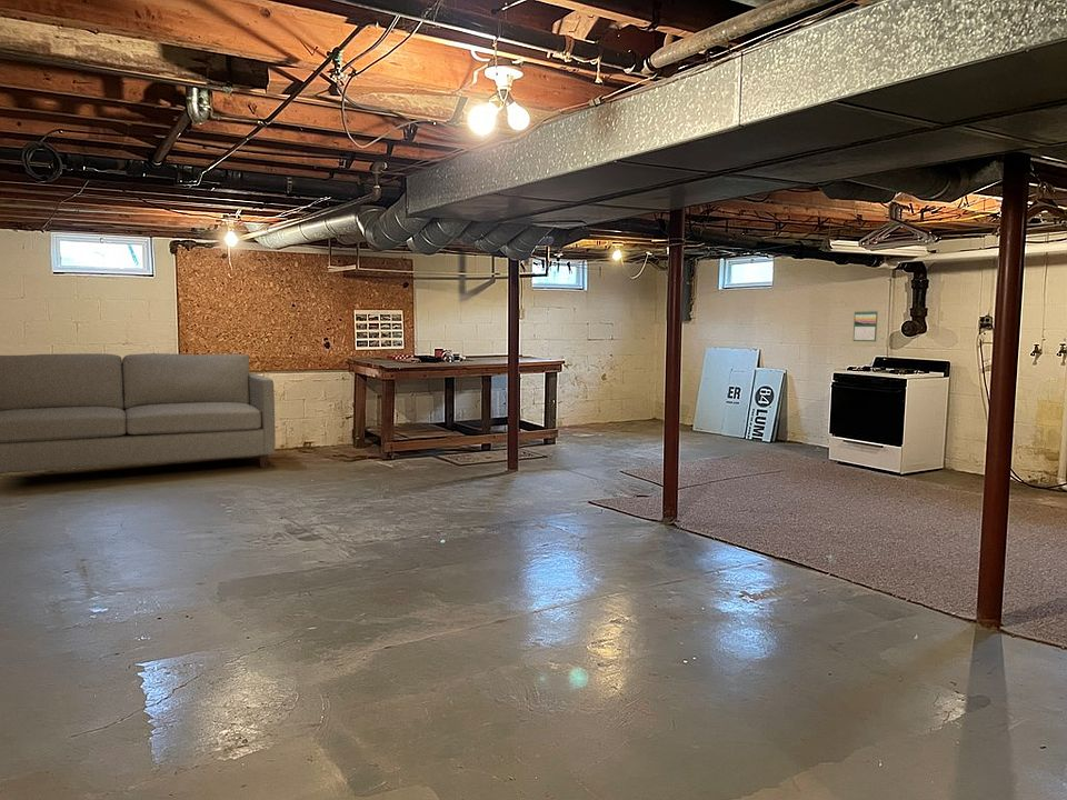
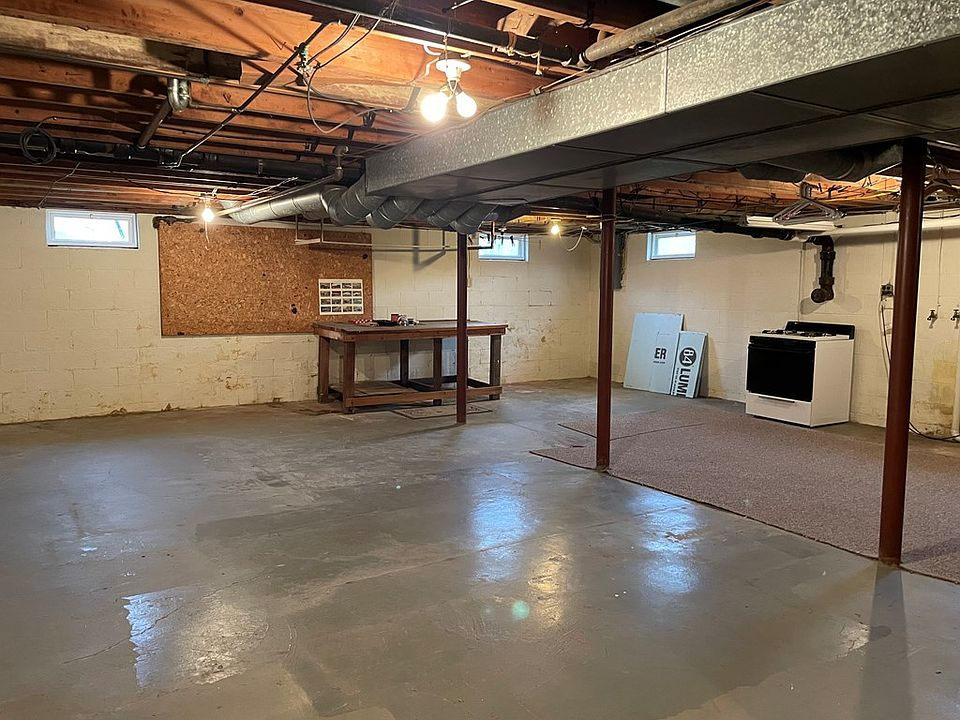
- calendar (865, 326)
- sofa (126, 412)
